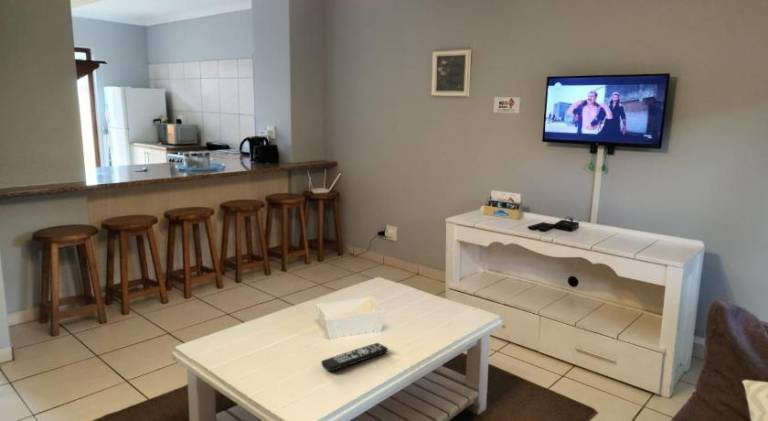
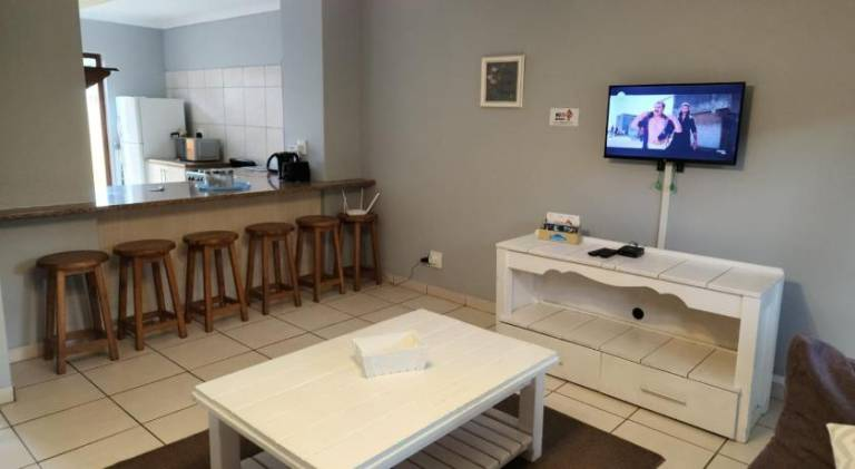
- remote control (355, 356)
